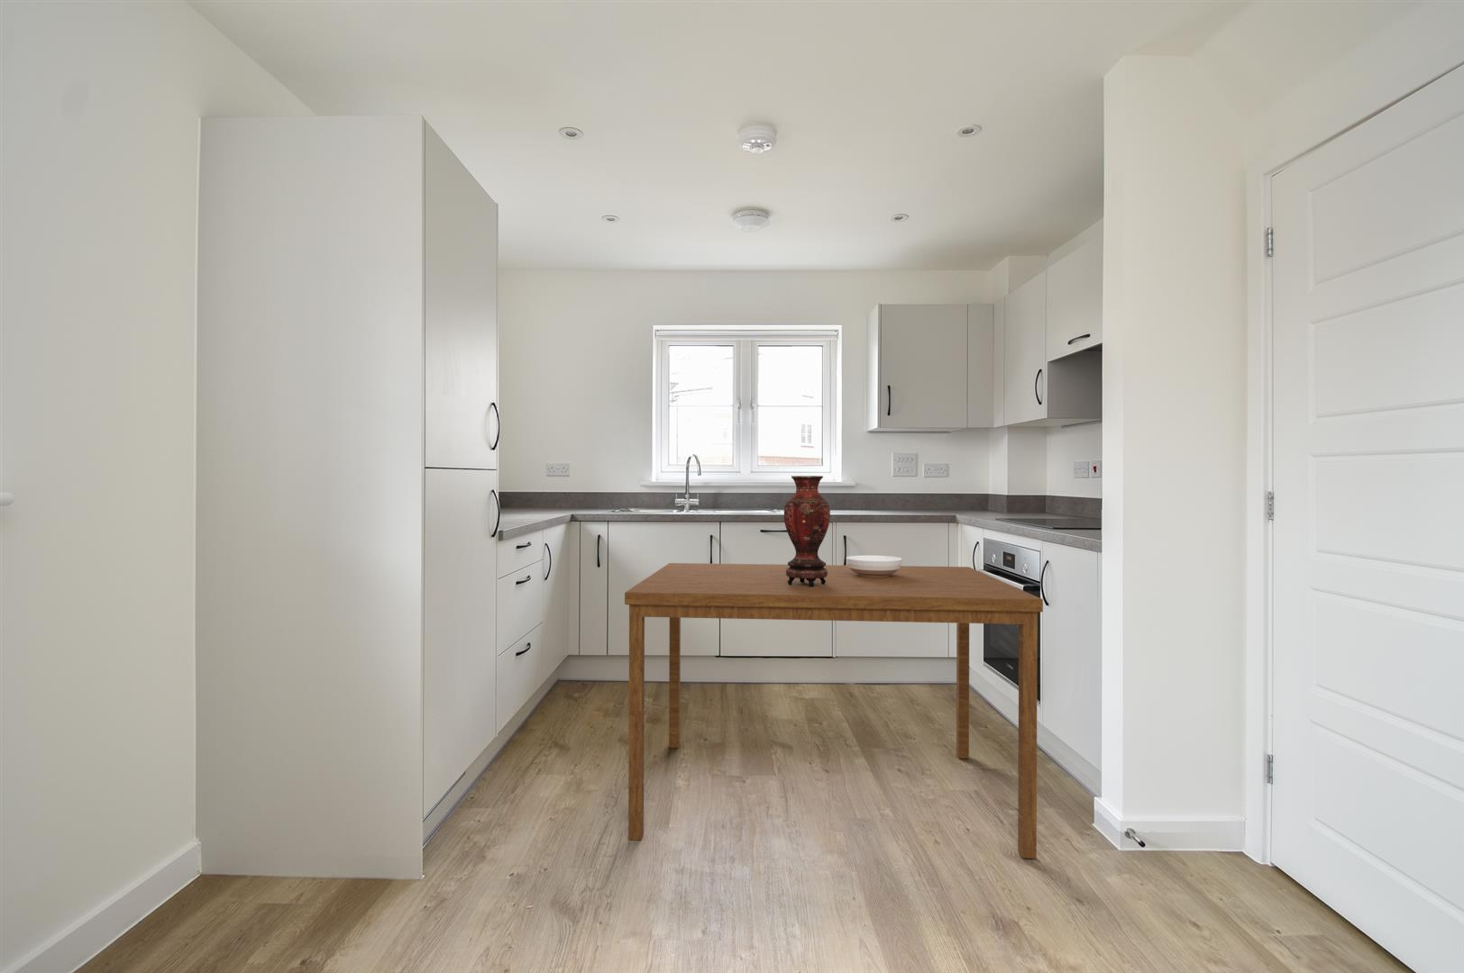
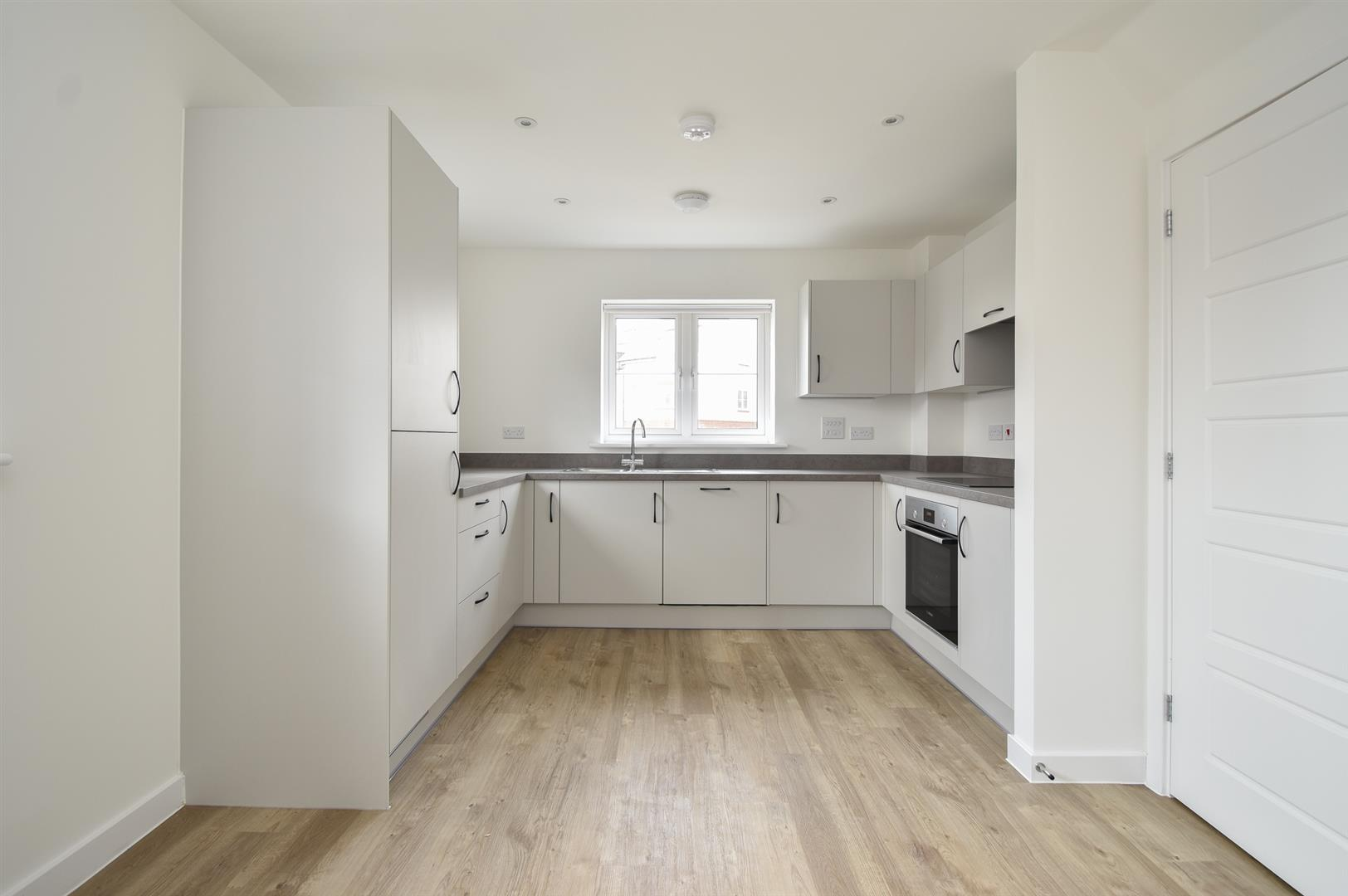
- dining table (820, 620)
- bowl (873, 566)
- vase (807, 529)
